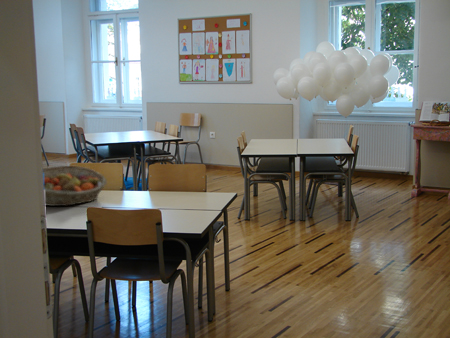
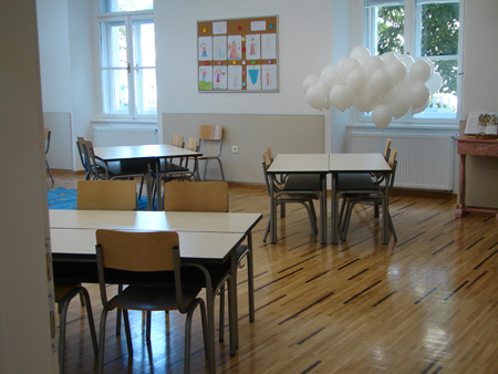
- fruit basket (67, 184)
